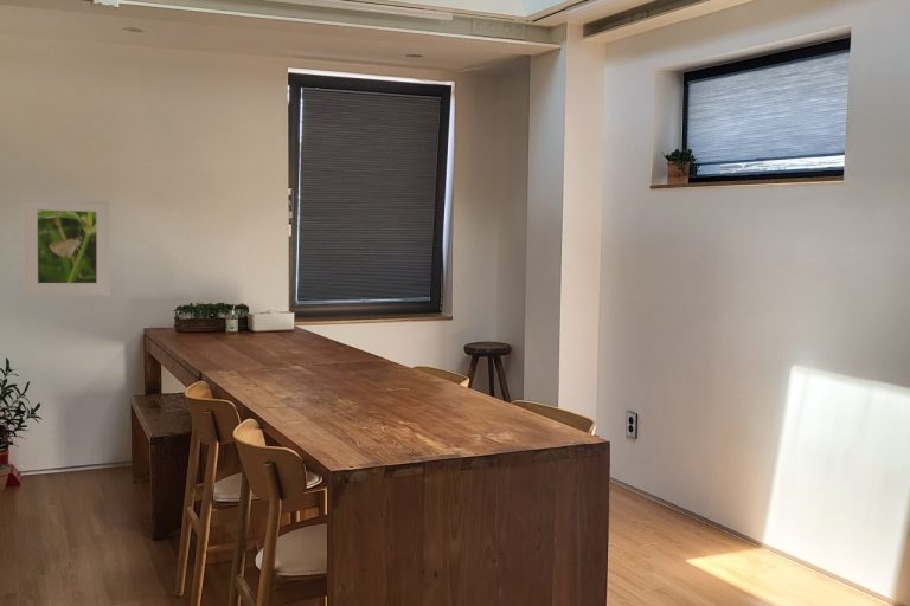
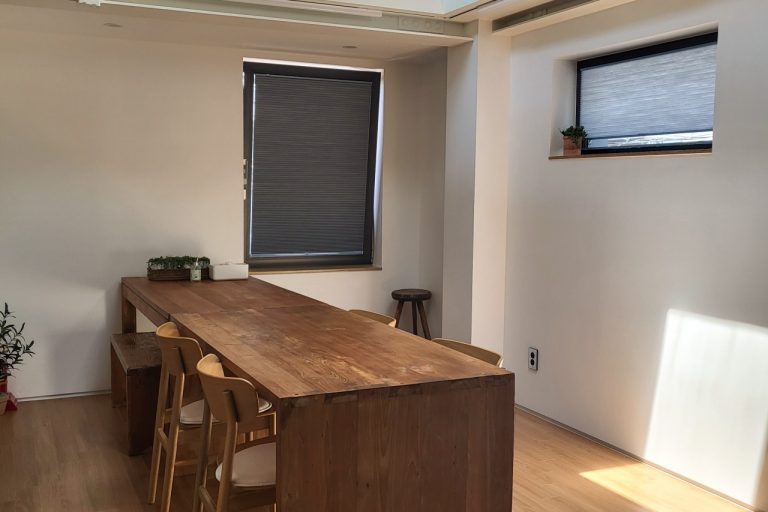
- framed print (66, 246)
